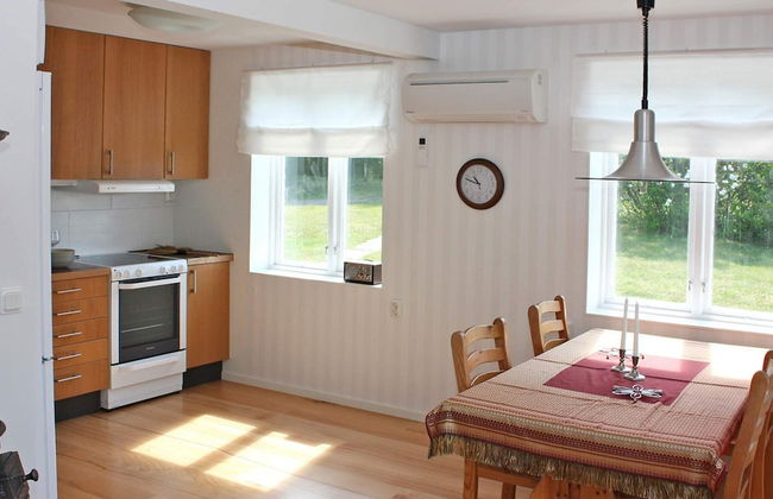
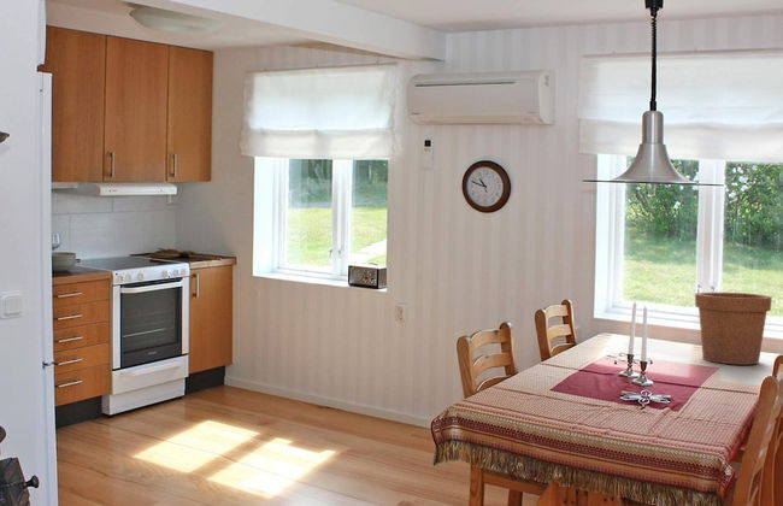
+ flower pot (731, 328)
